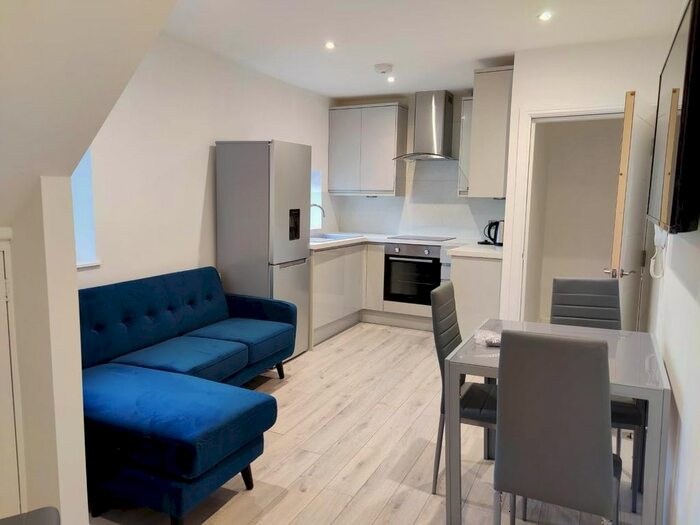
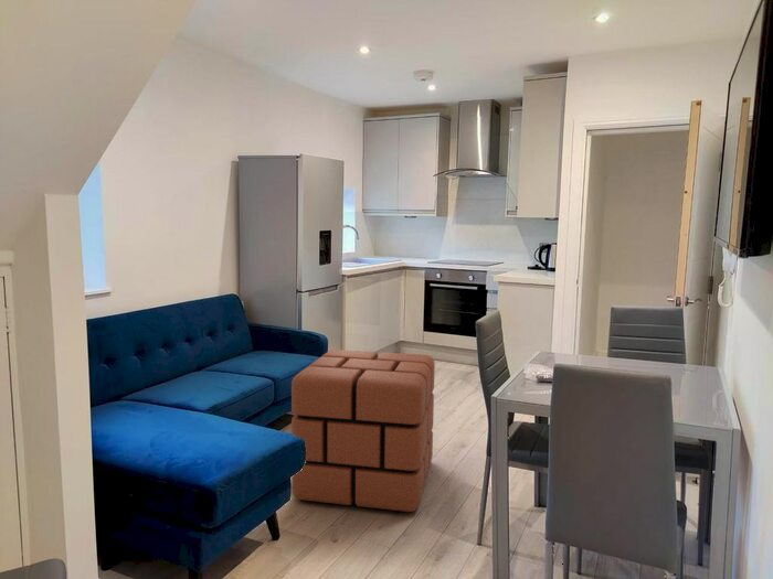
+ pouf (368, 422)
